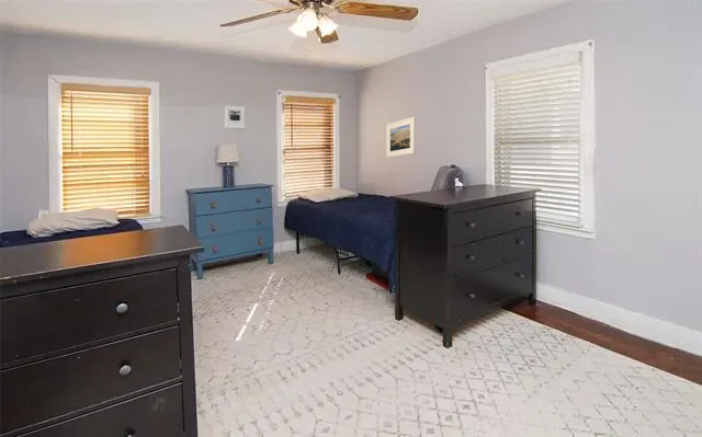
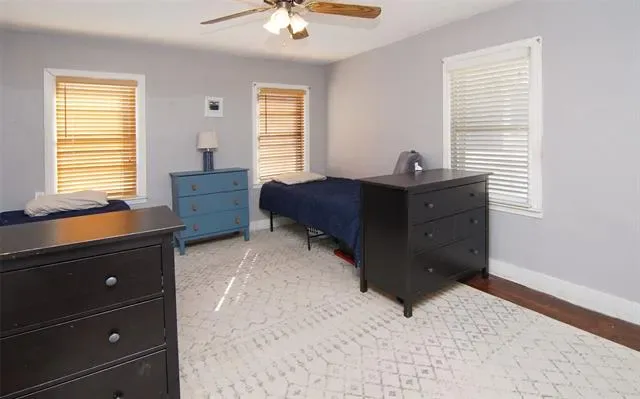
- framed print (399, 138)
